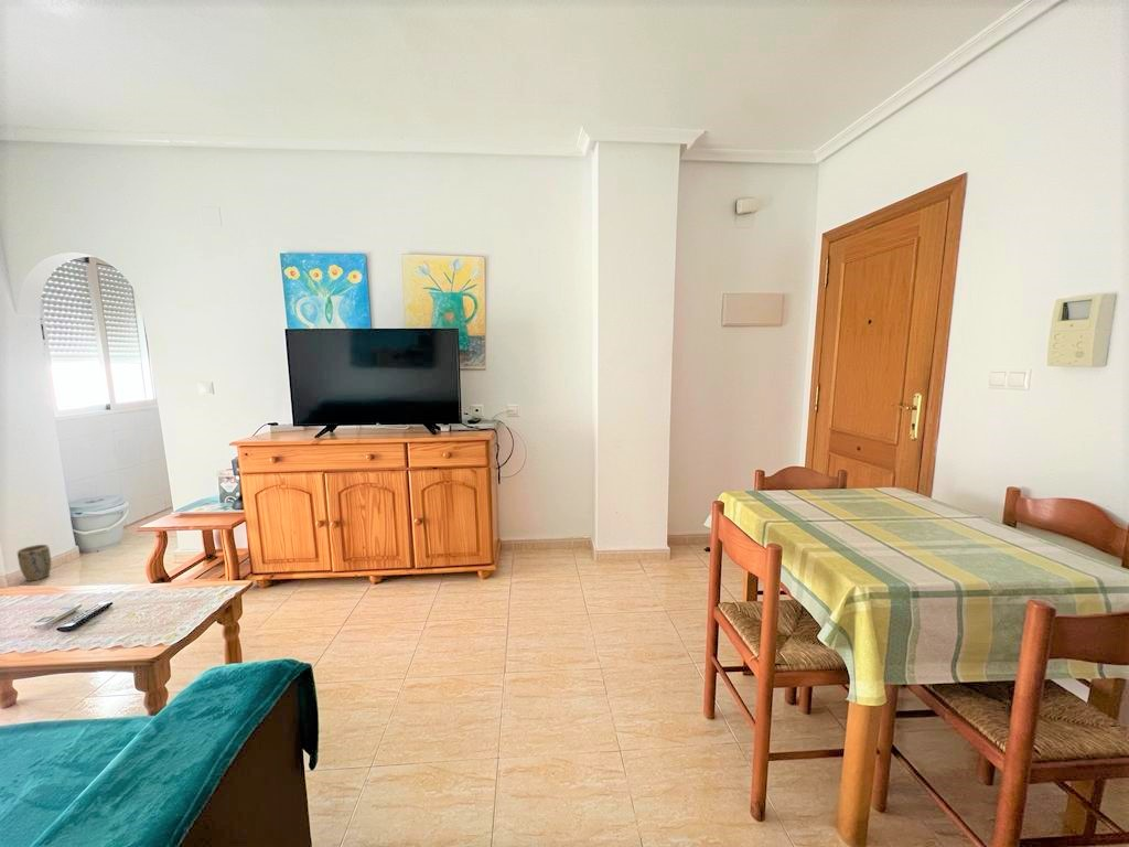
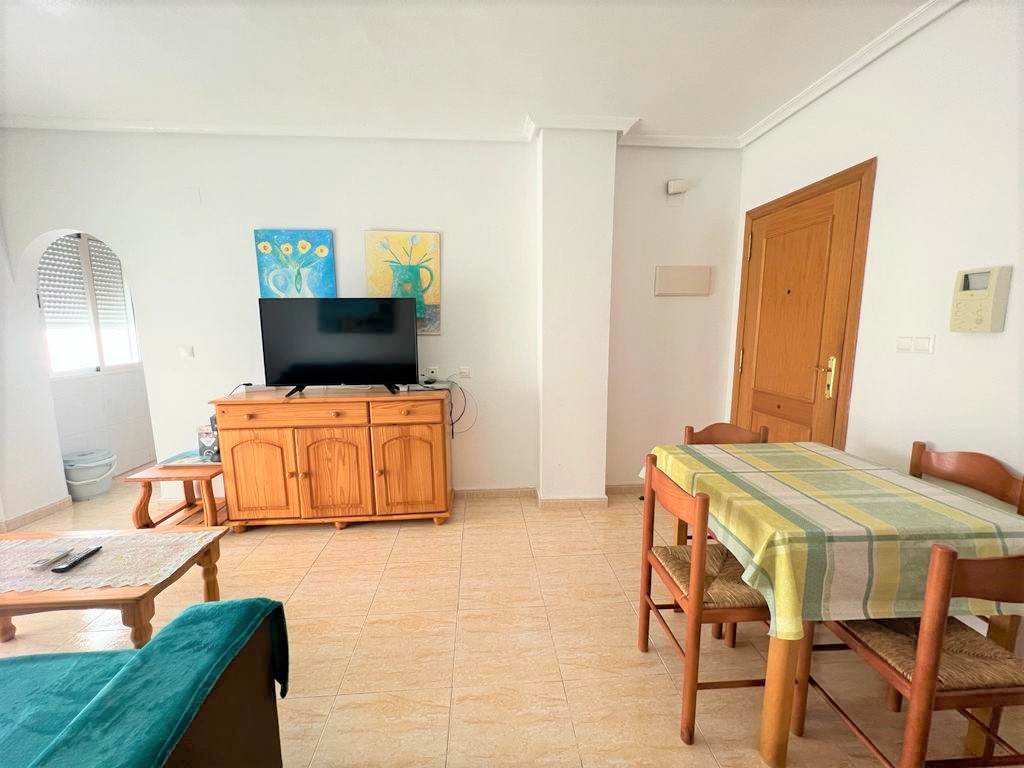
- plant pot (35, 562)
